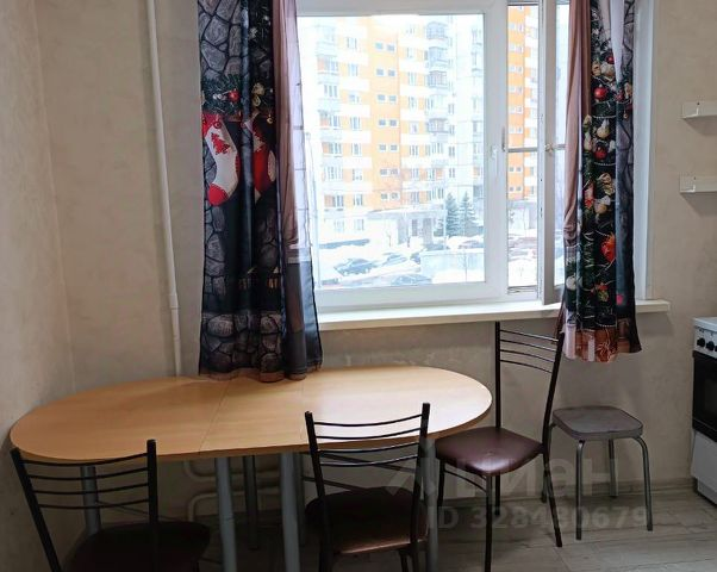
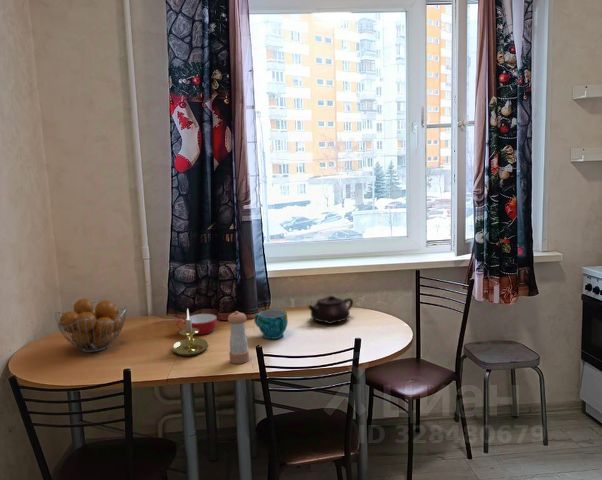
+ cup (270, 324)
+ pepper shaker (238, 335)
+ bowl (197, 324)
+ fruit basket (93, 323)
+ candle holder (189, 330)
+ teapot (331, 307)
